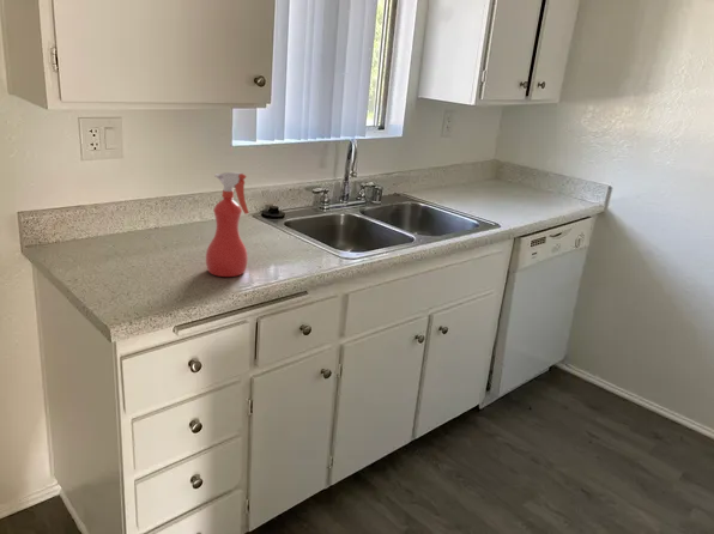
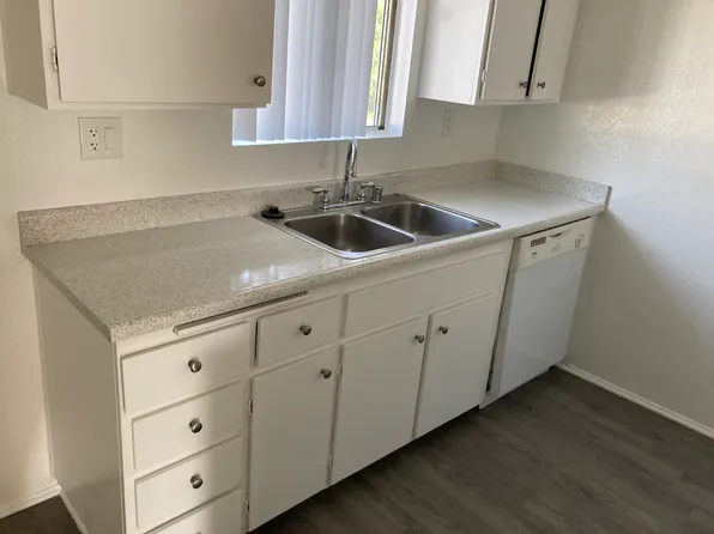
- spray bottle (230, 223)
